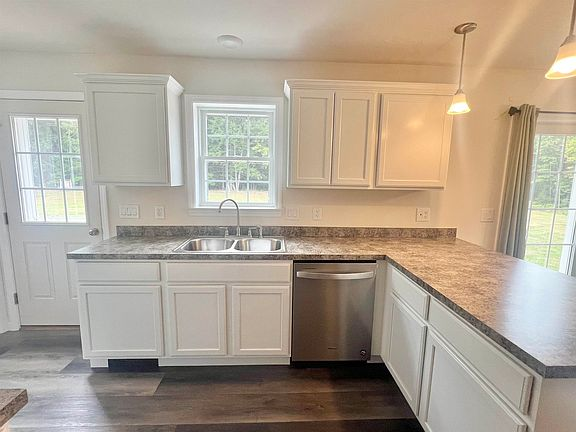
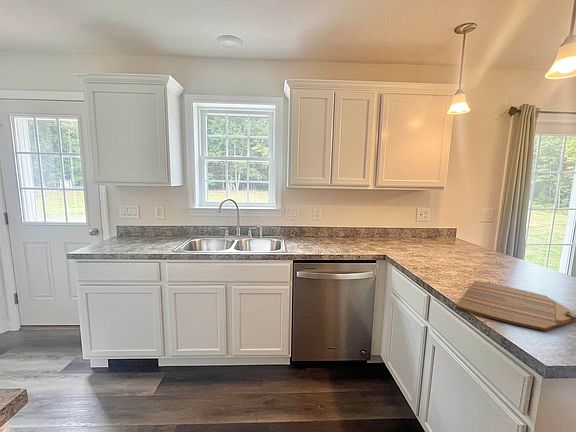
+ cutting board (518, 303)
